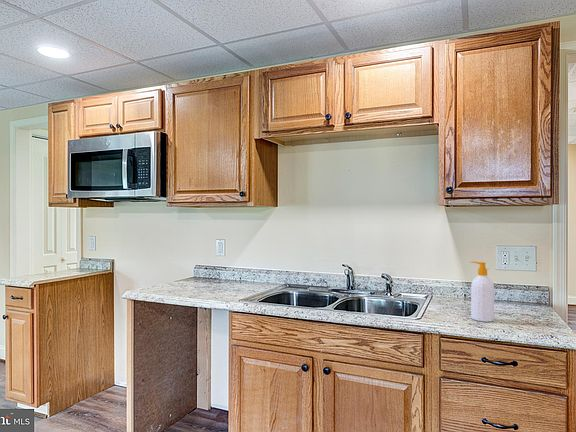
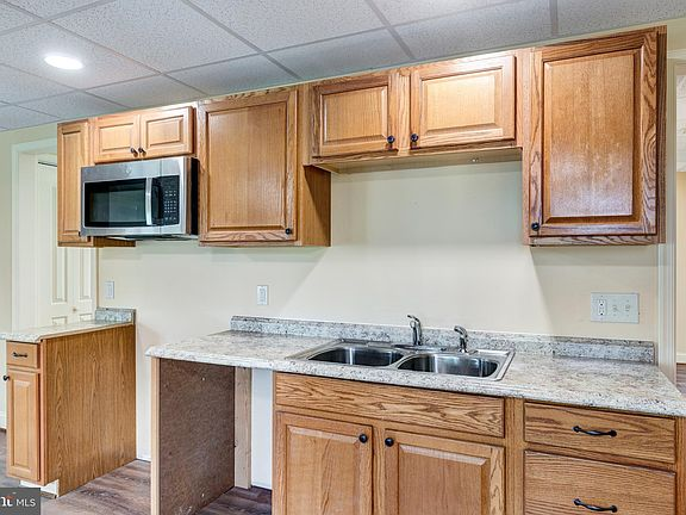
- soap bottle (481, 290)
